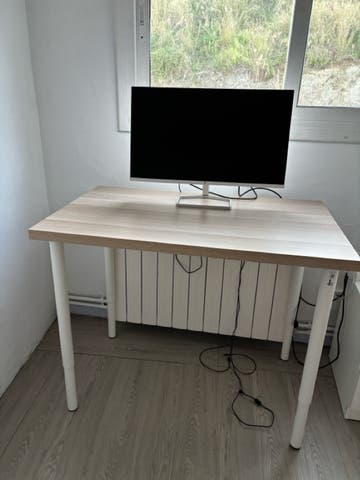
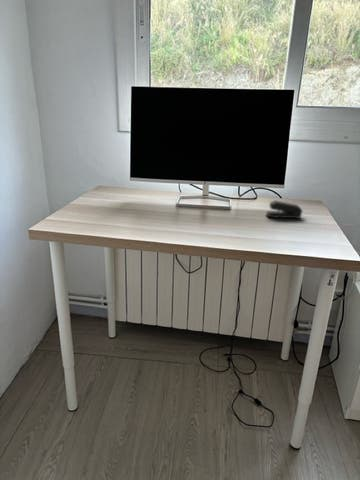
+ stapler (284, 209)
